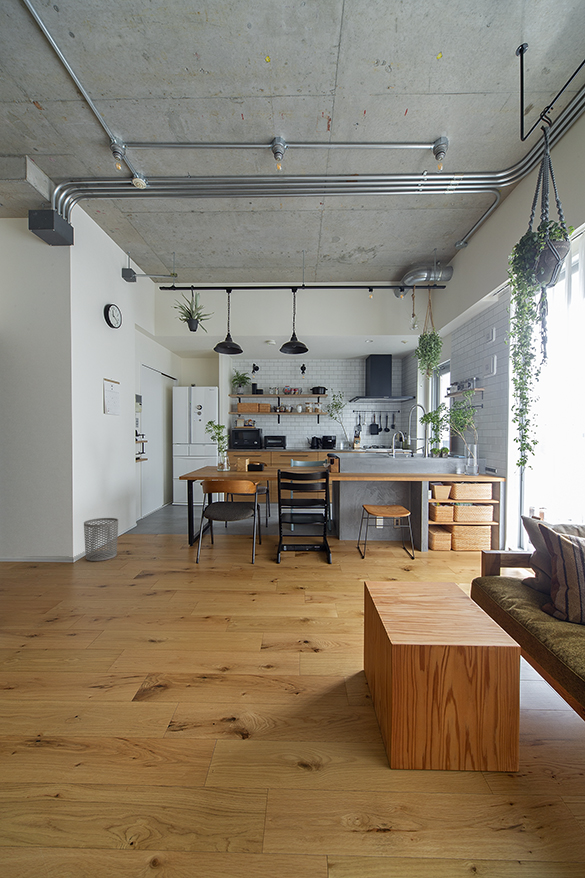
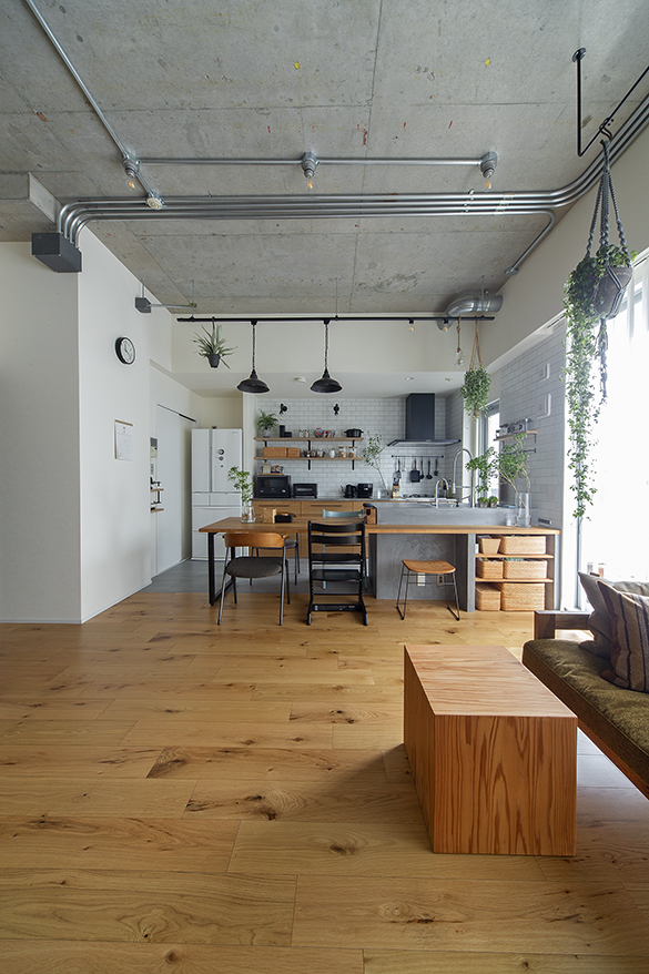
- waste bin (100, 538)
